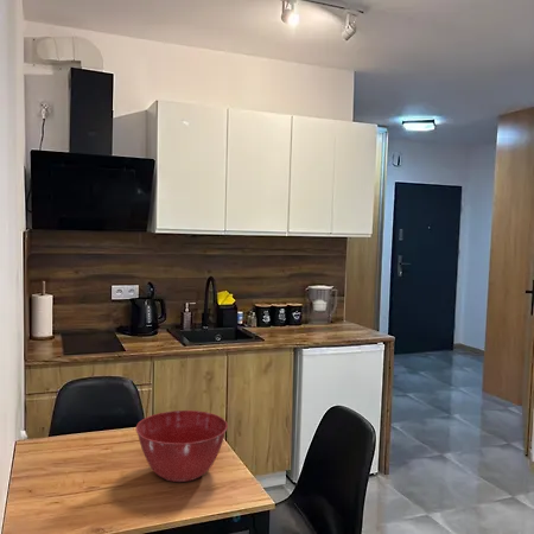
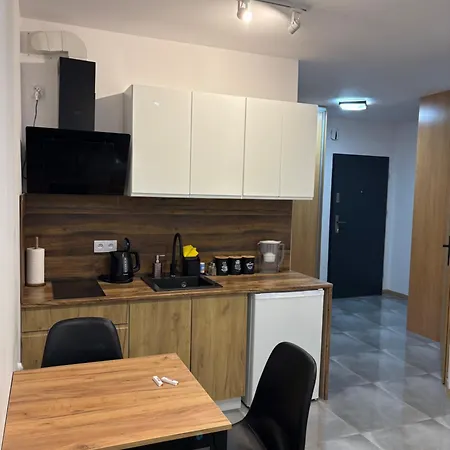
- mixing bowl (182, 449)
